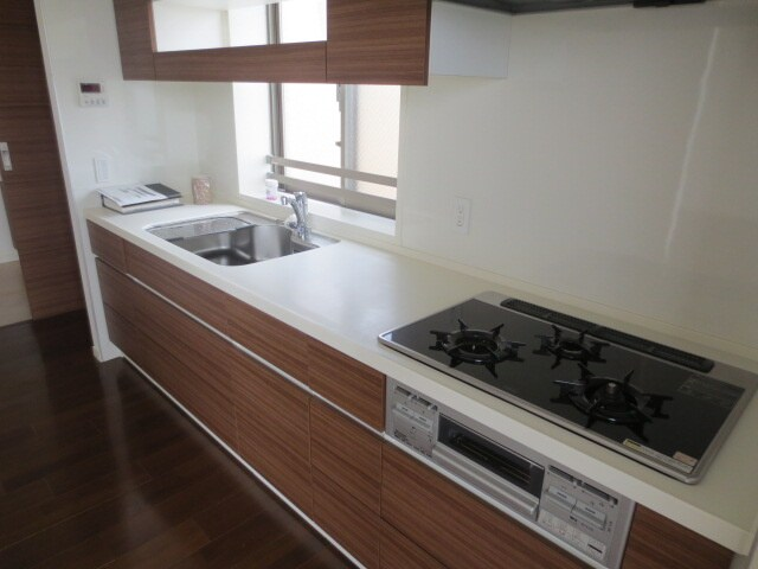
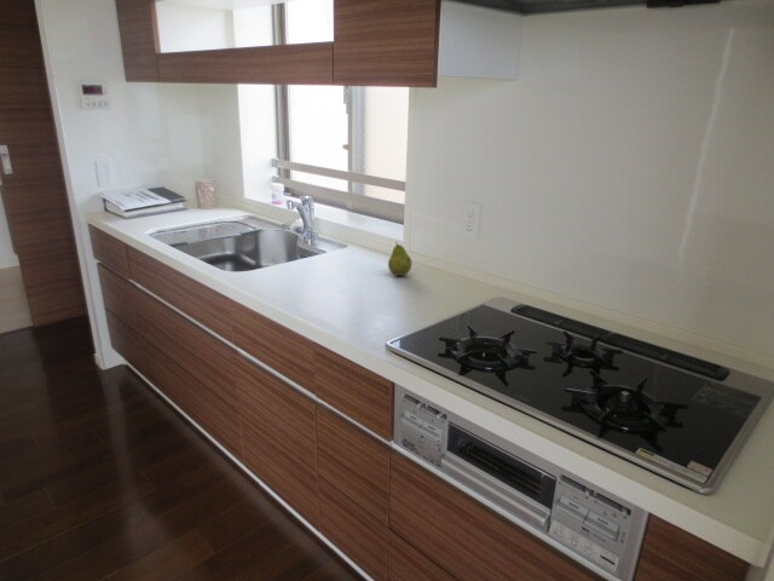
+ fruit (400, 258)
